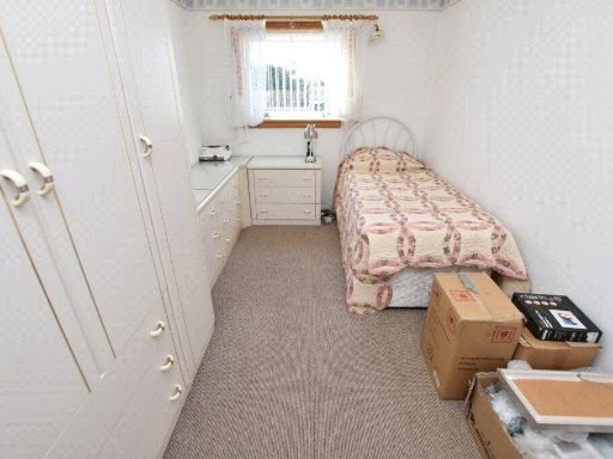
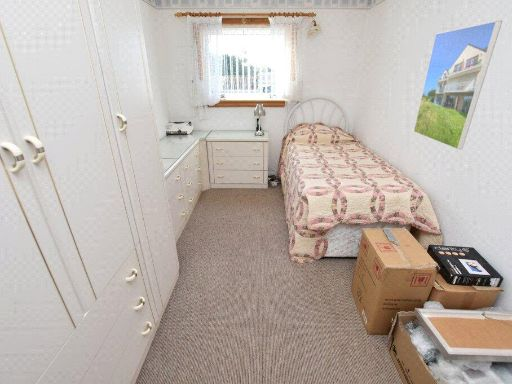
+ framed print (448, 88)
